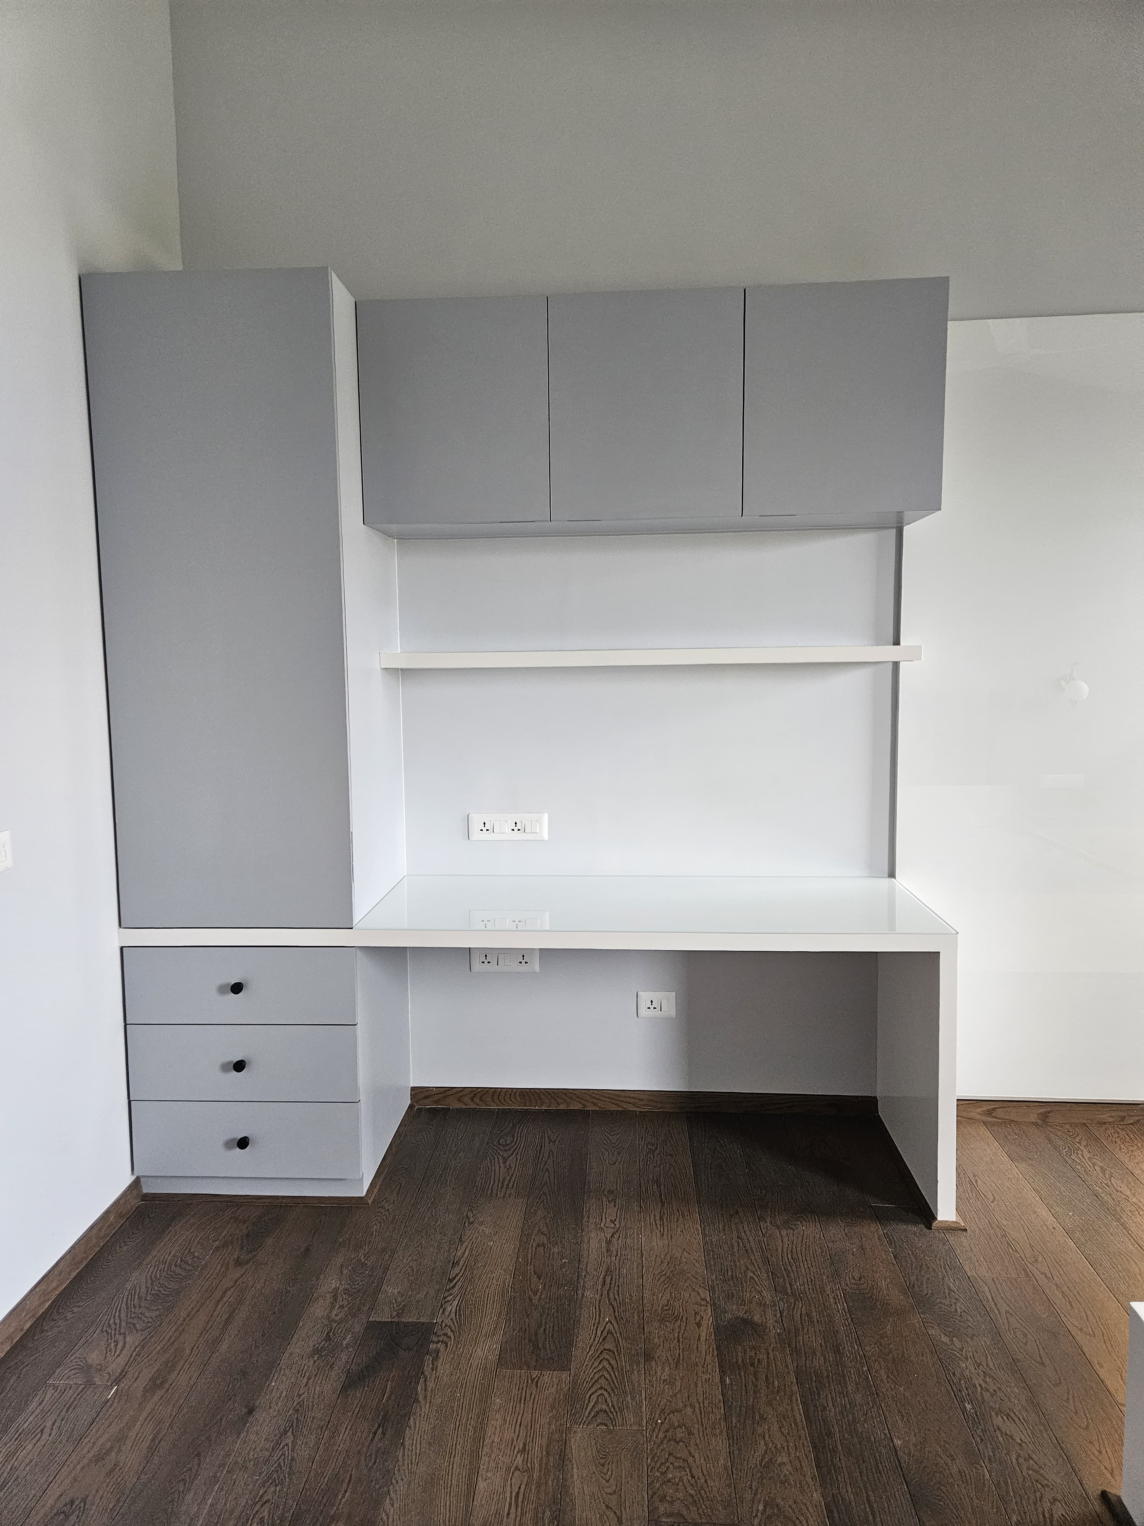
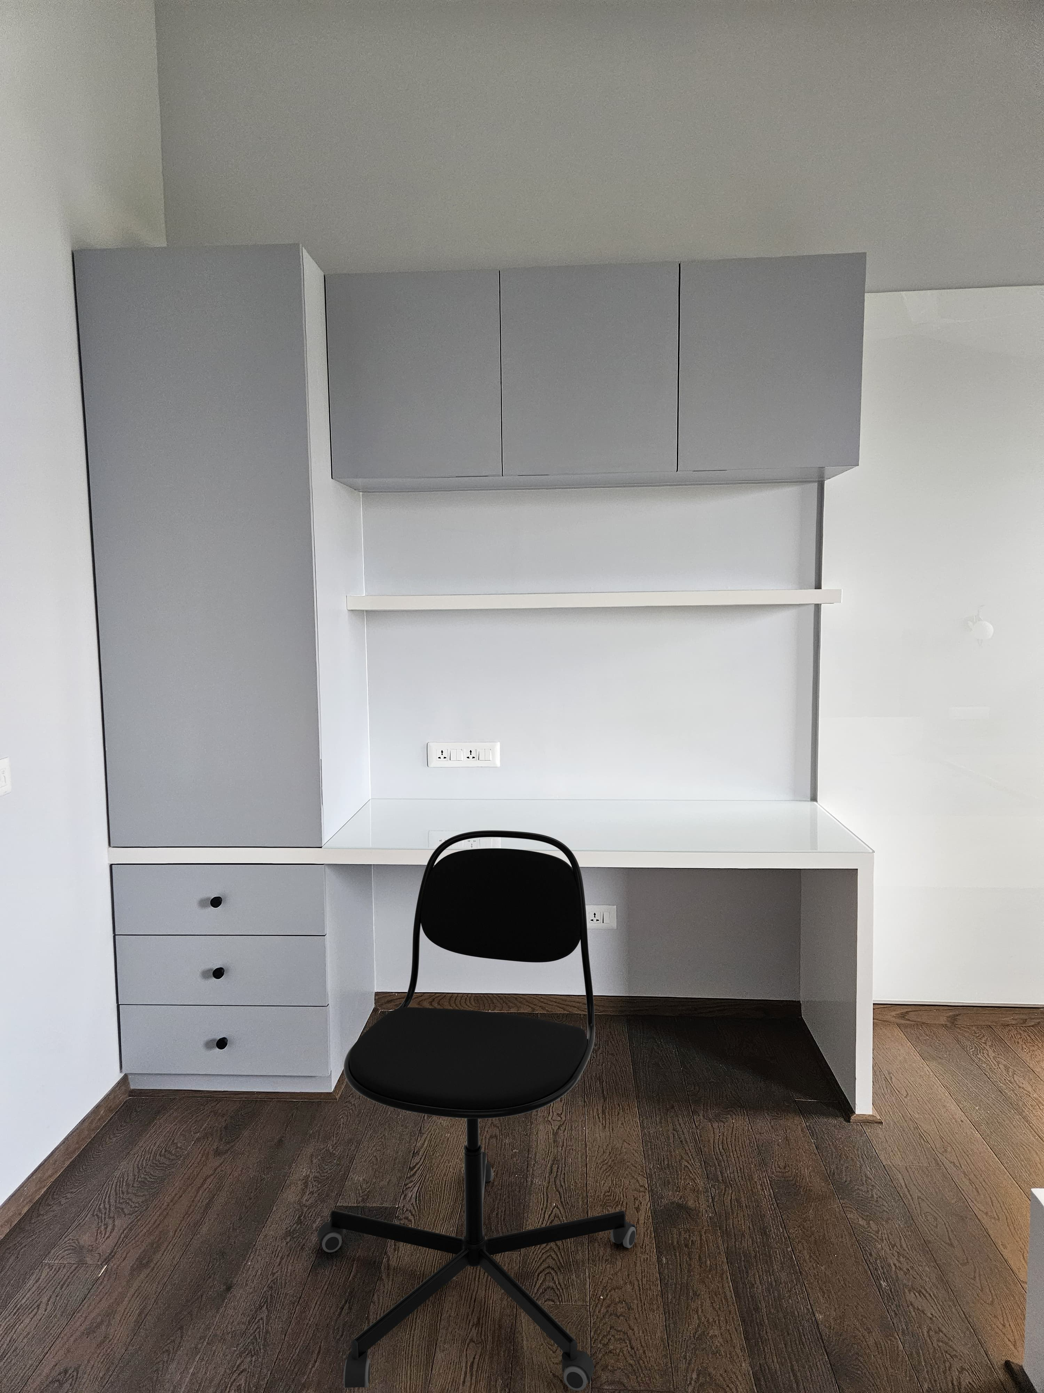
+ office chair (457, 1071)
